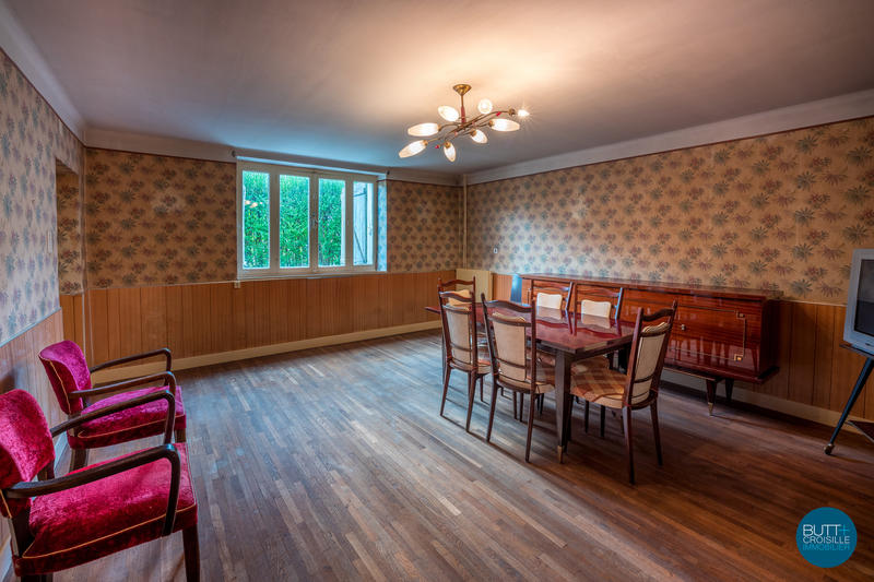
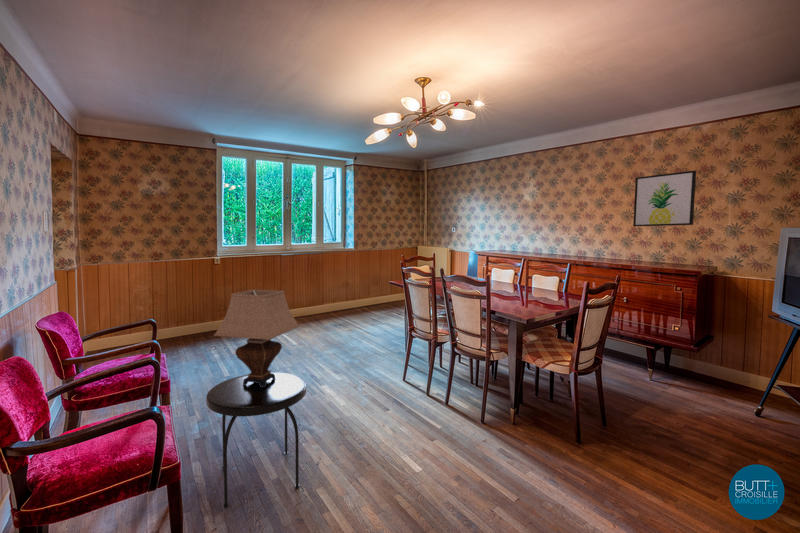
+ side table (255, 415)
+ wall art (662, 200)
+ table lamp (259, 337)
